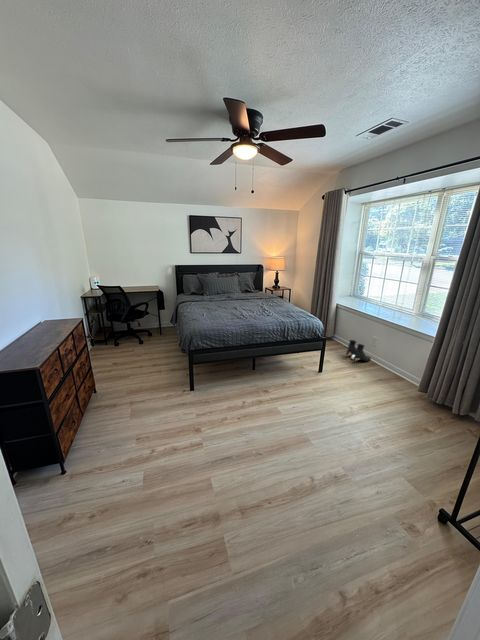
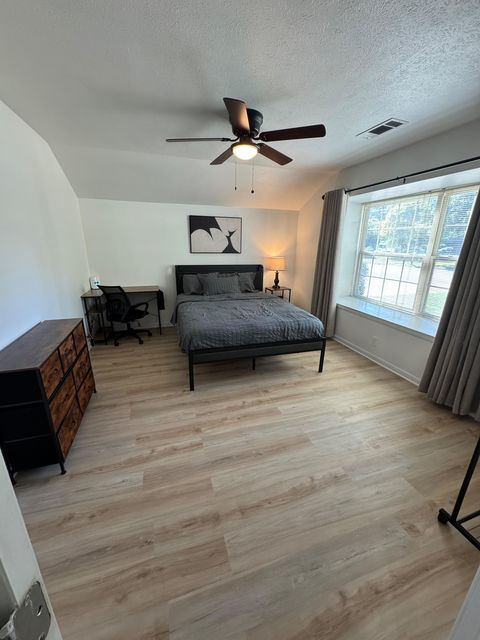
- boots (359, 349)
